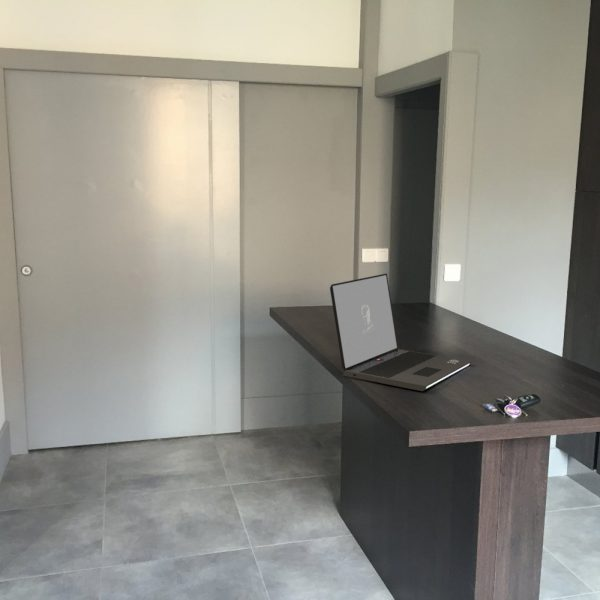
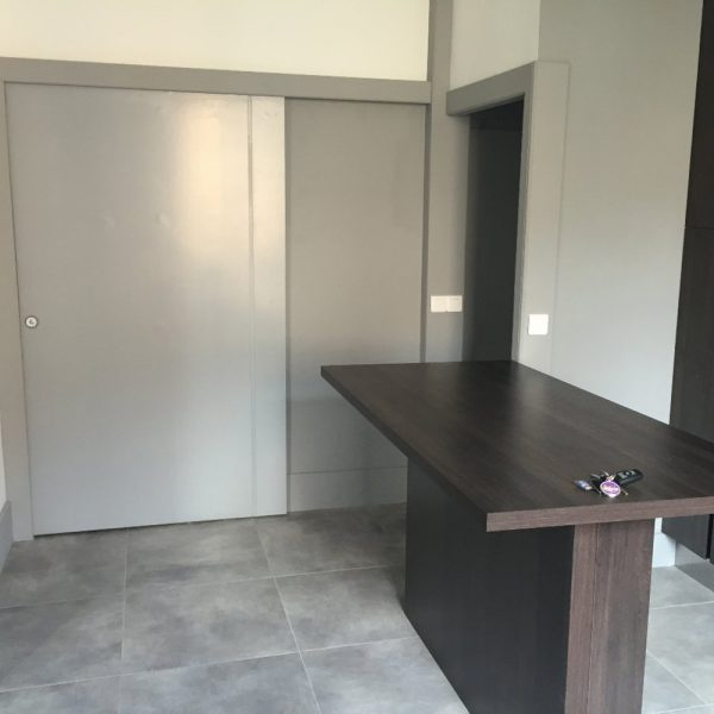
- laptop (395, 330)
